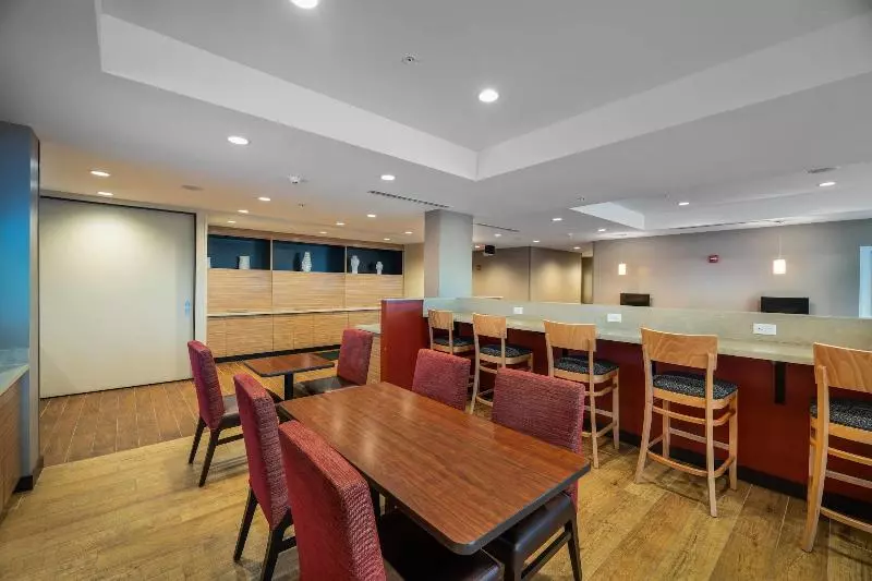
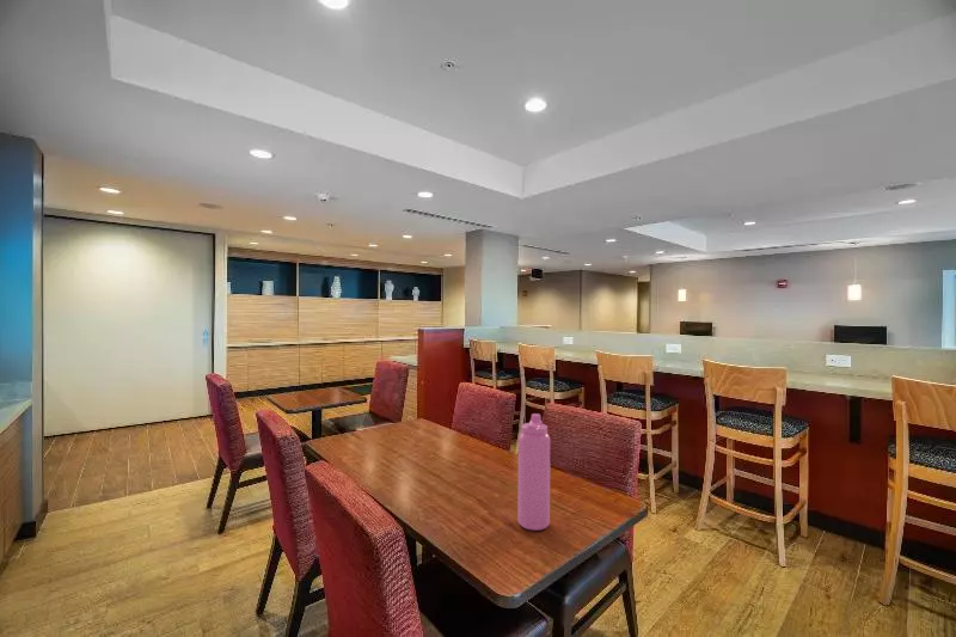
+ water bottle (533, 468)
